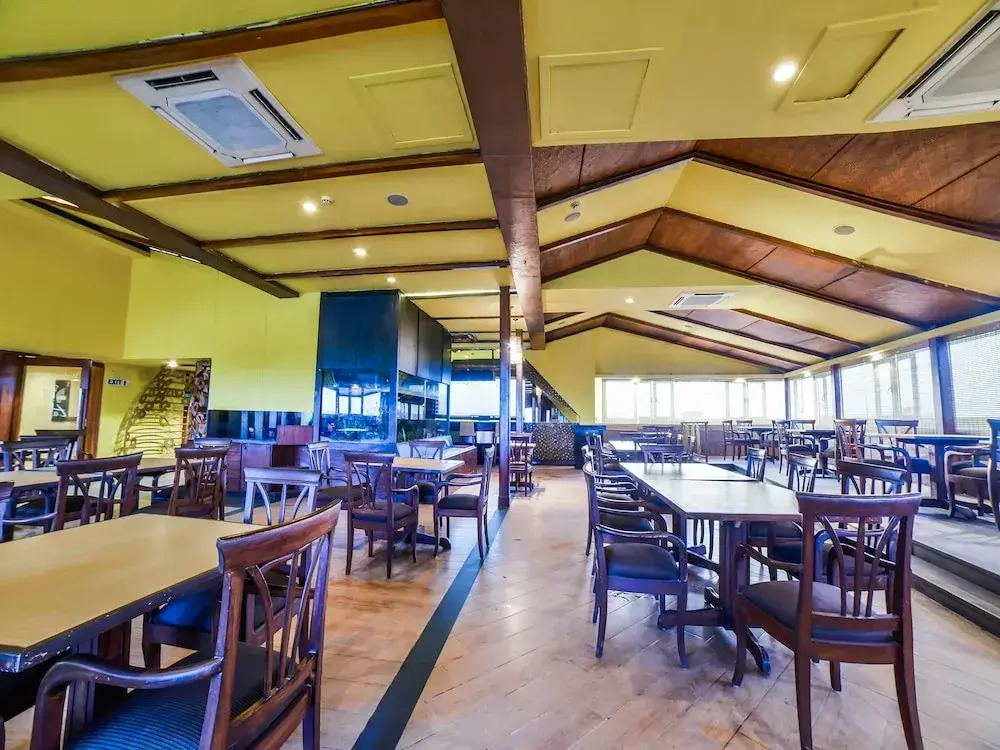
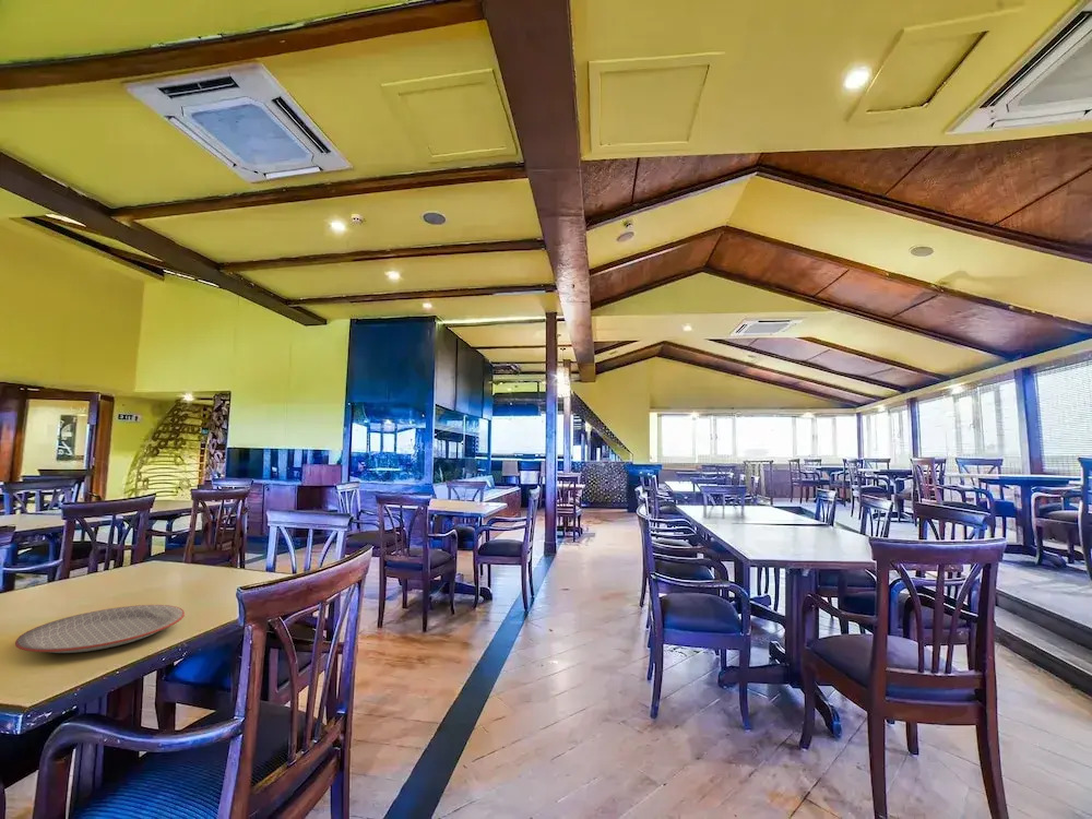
+ plate (107, 629)
